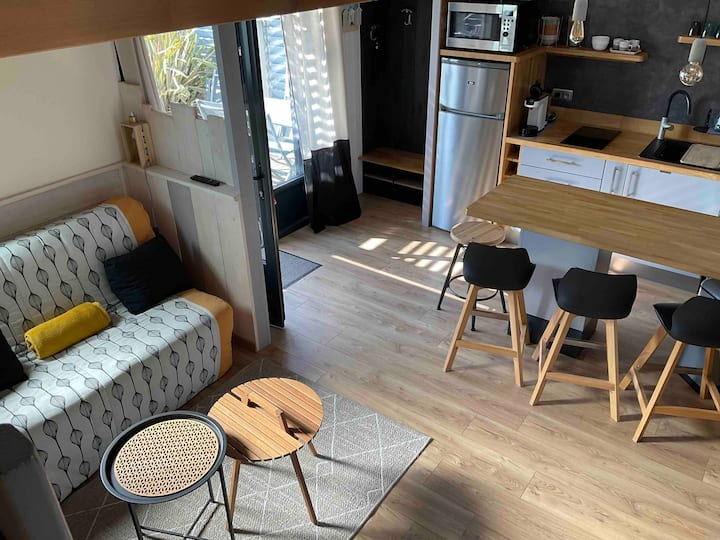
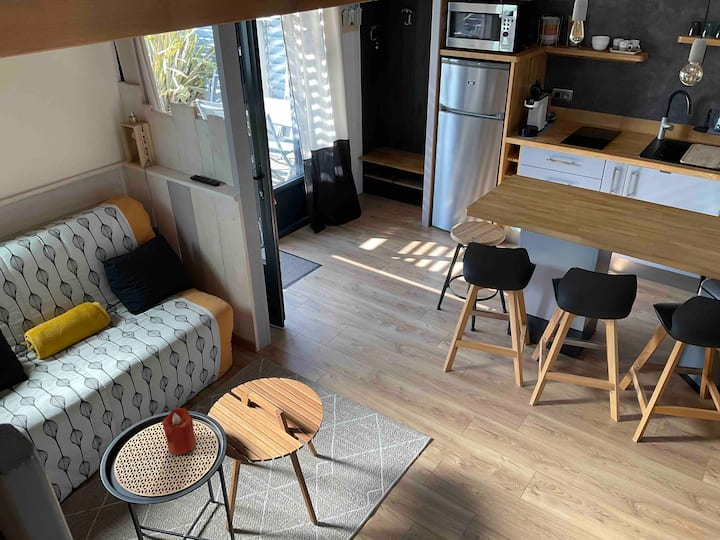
+ candle (179, 429)
